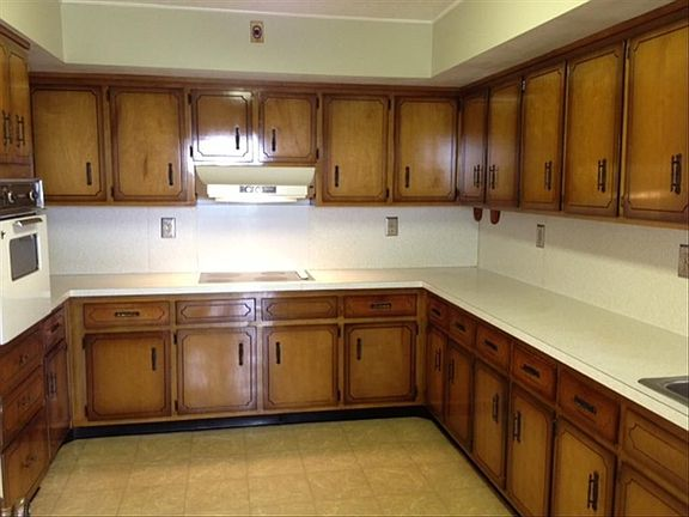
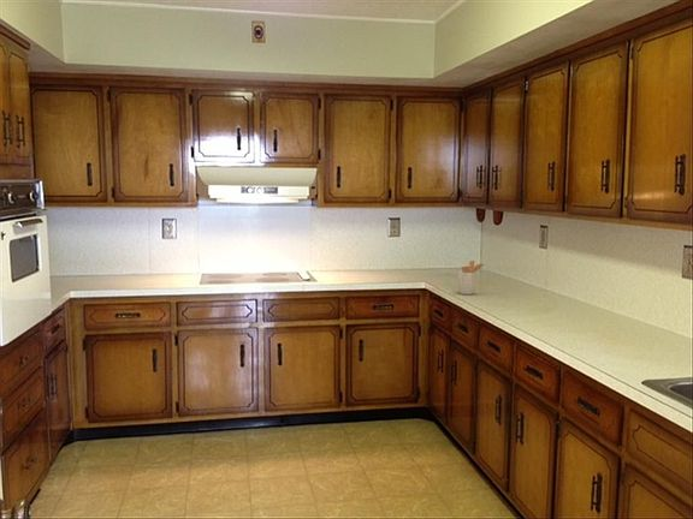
+ utensil holder (470, 276)
